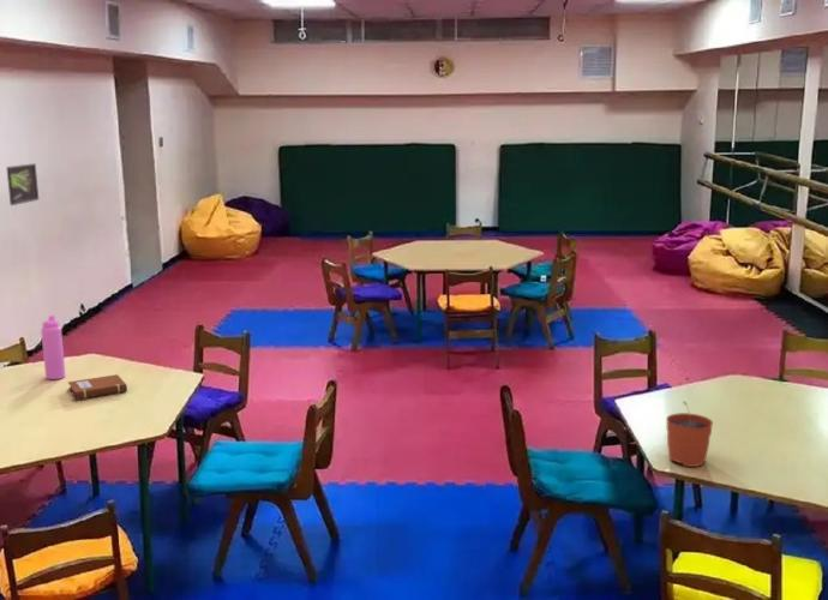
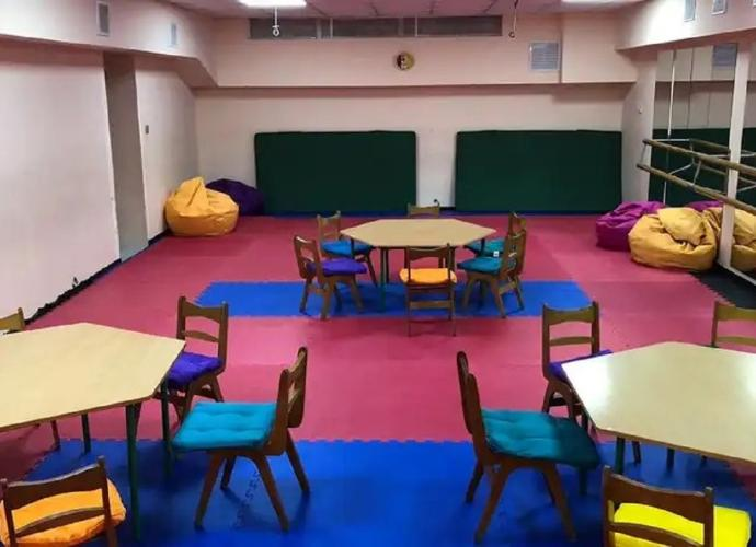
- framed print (23, 184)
- notebook (96, 386)
- plant pot (689, 430)
- water bottle (53, 347)
